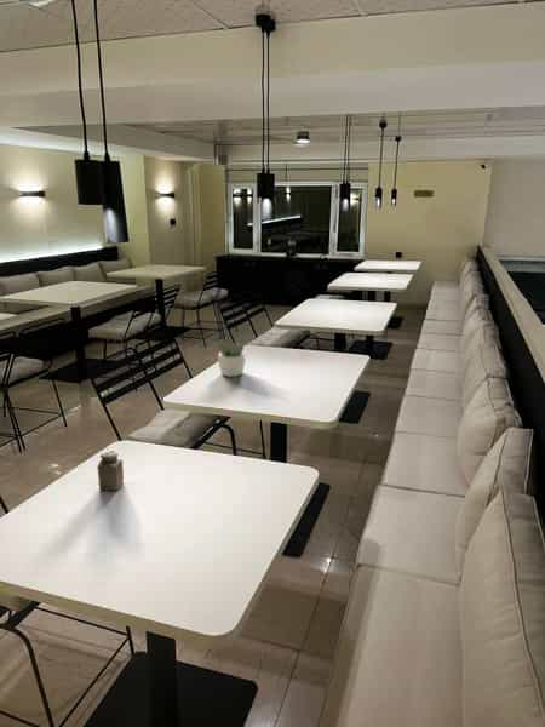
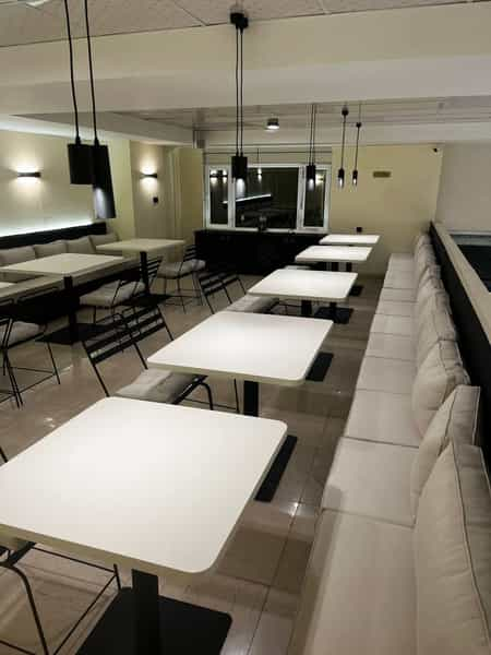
- salt shaker (110, 469)
- succulent plant (231, 357)
